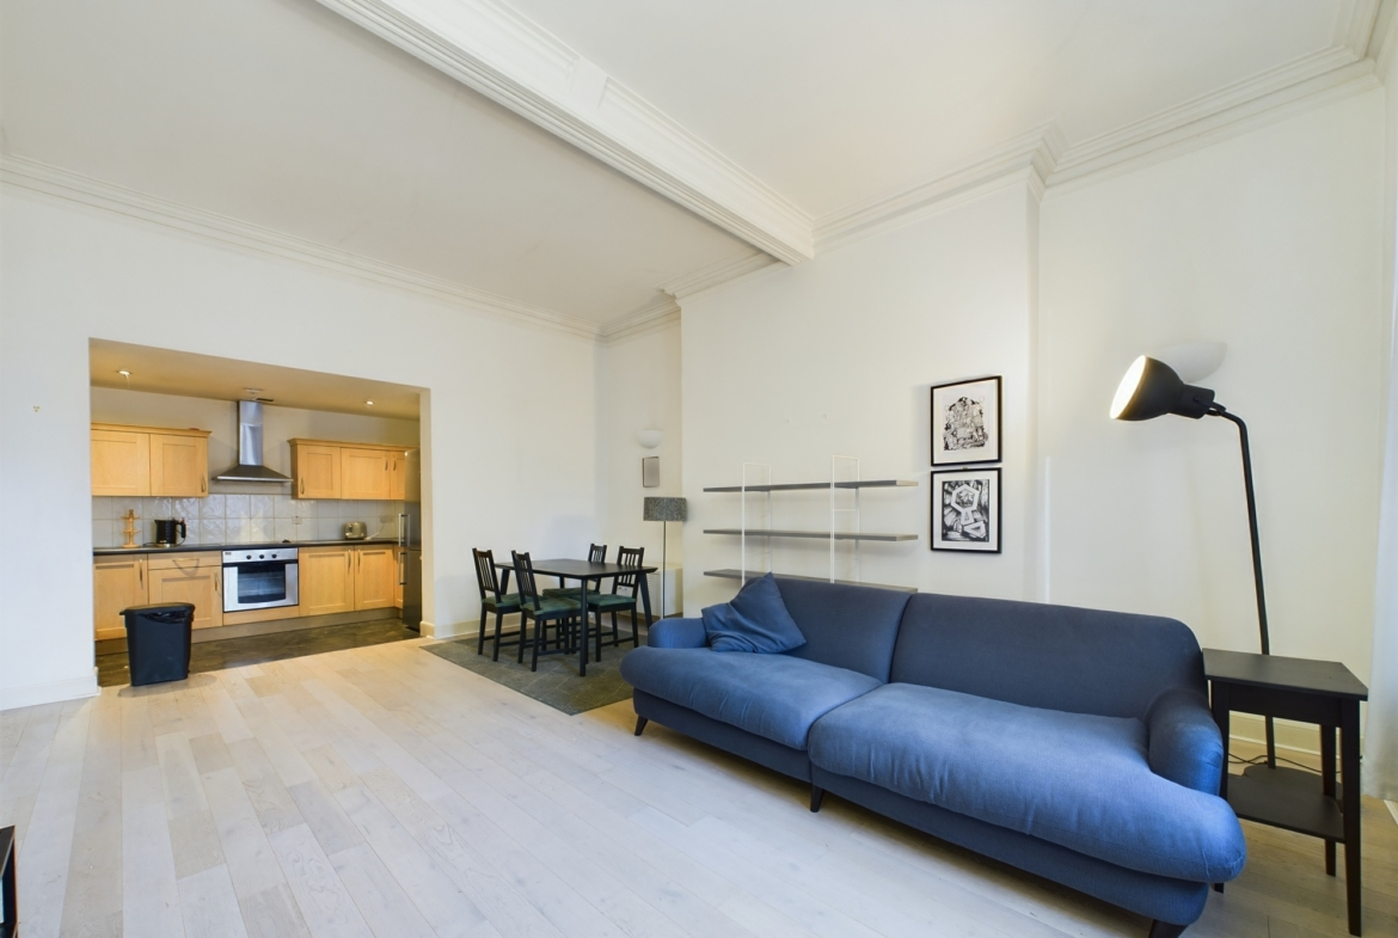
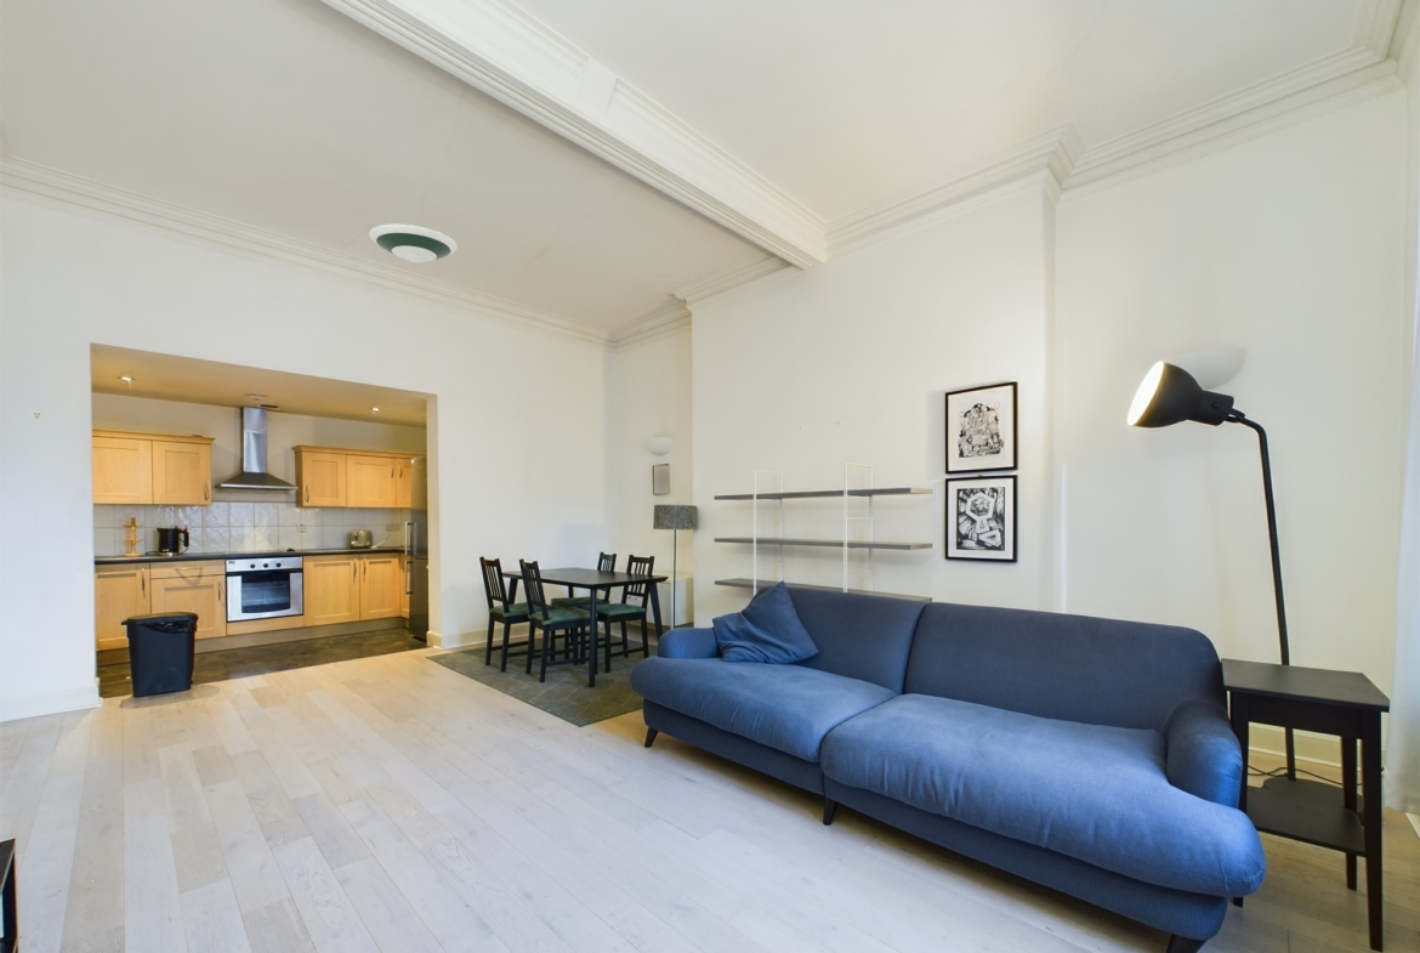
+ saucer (414, 250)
